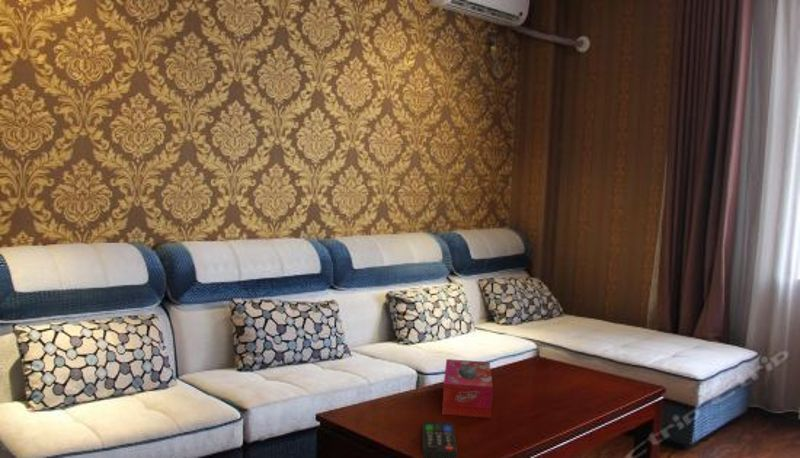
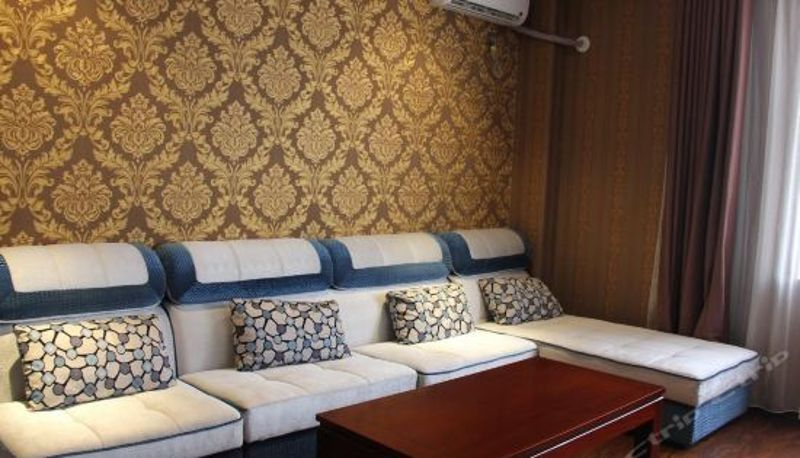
- tissue box (467, 386)
- remote control (438, 438)
